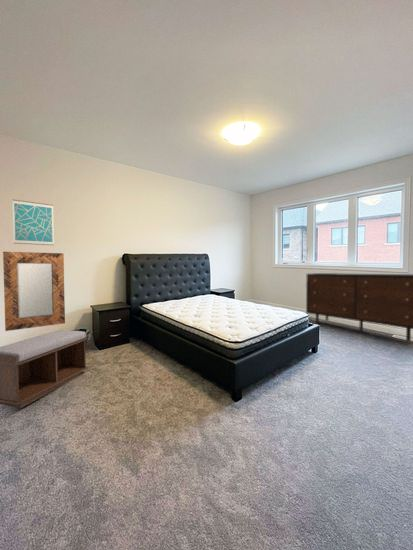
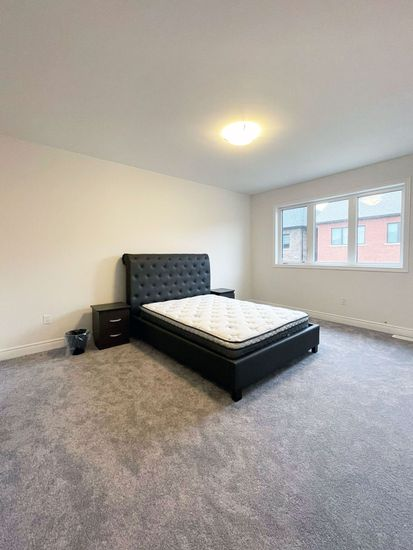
- dresser (361, 302)
- wall art (34, 223)
- bench (42, 362)
- home mirror (35, 289)
